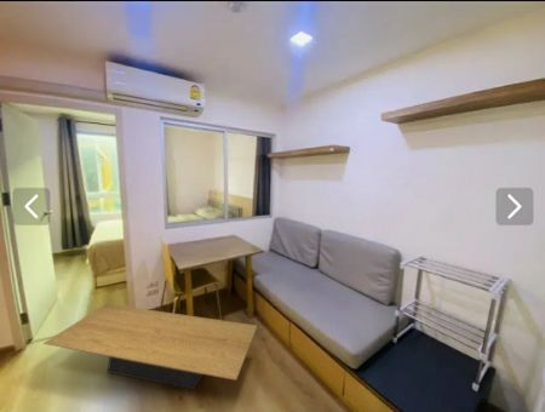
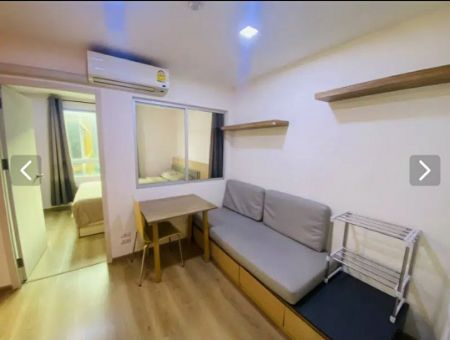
- coffee table (157, 350)
